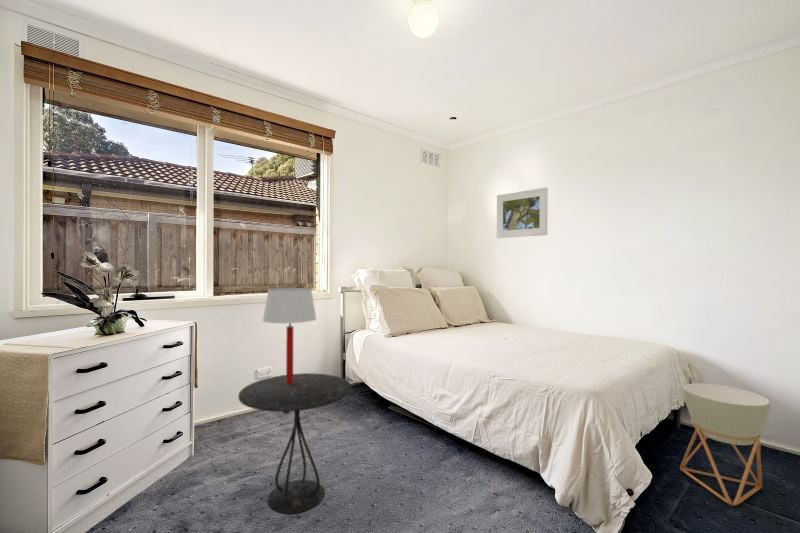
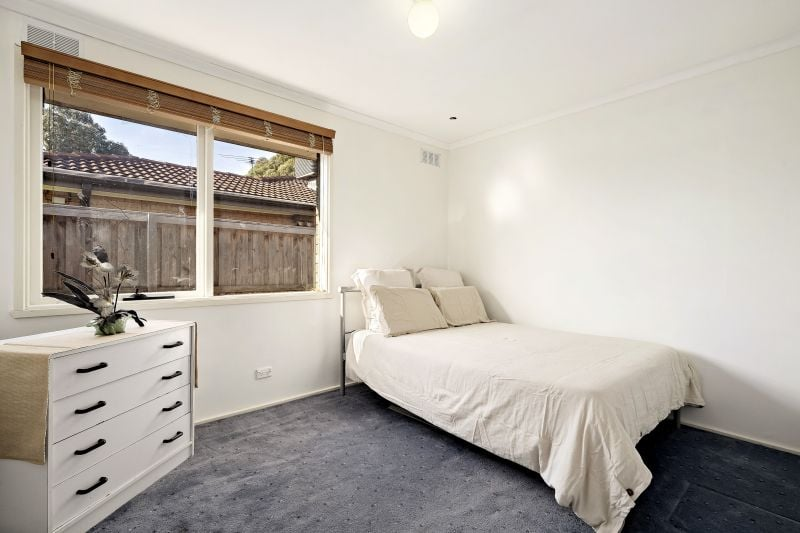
- side table (294, 442)
- table lamp (289, 335)
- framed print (520, 214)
- planter (723, 440)
